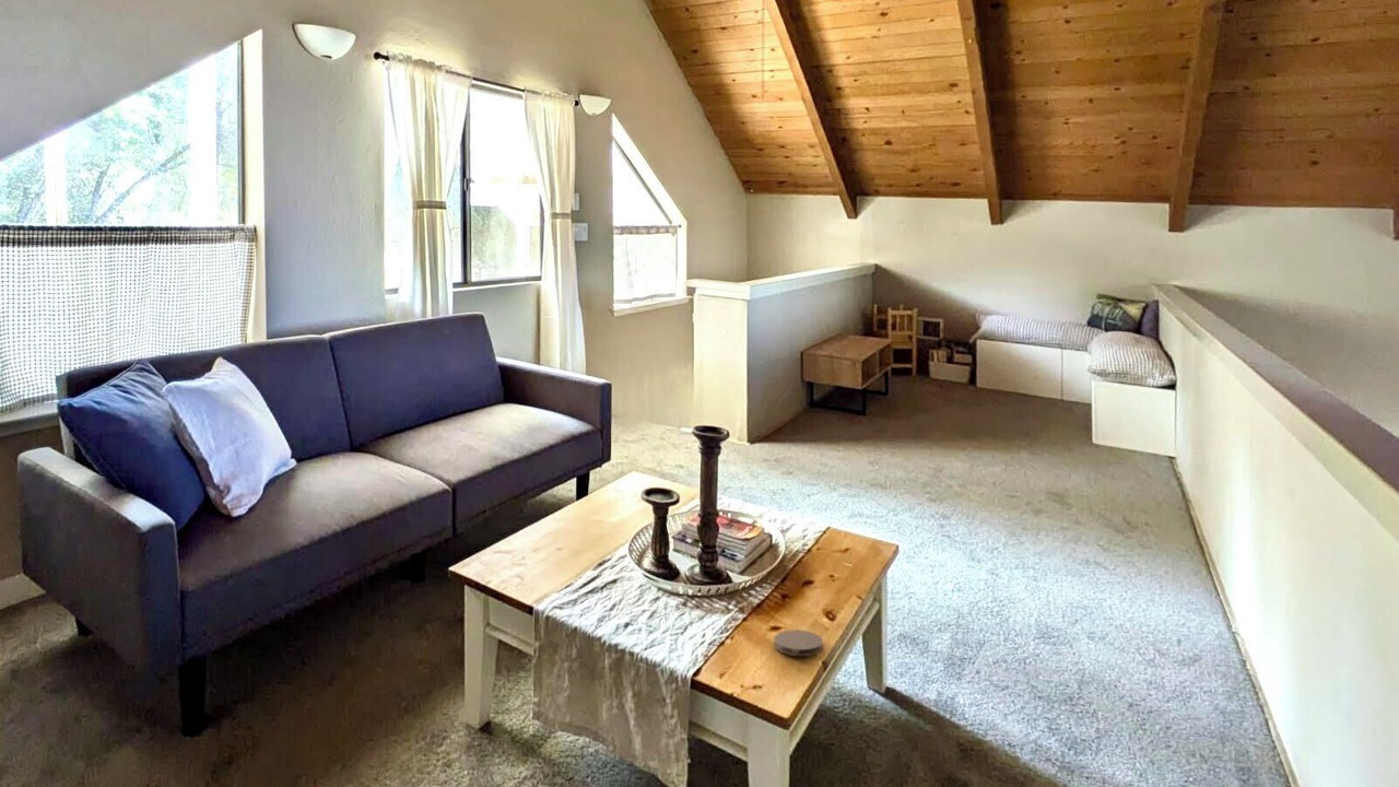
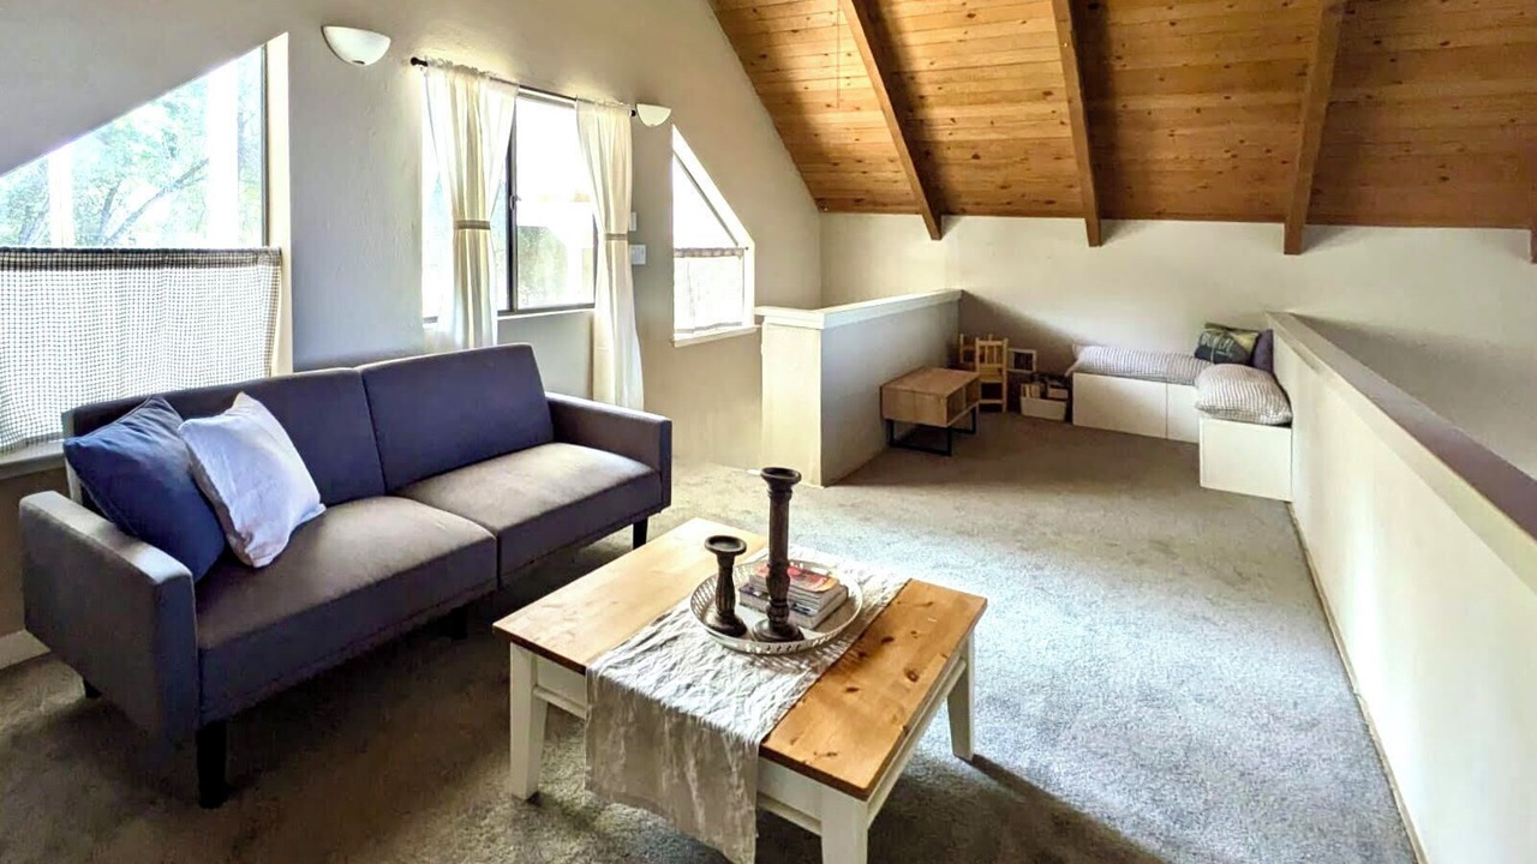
- coaster (798, 642)
